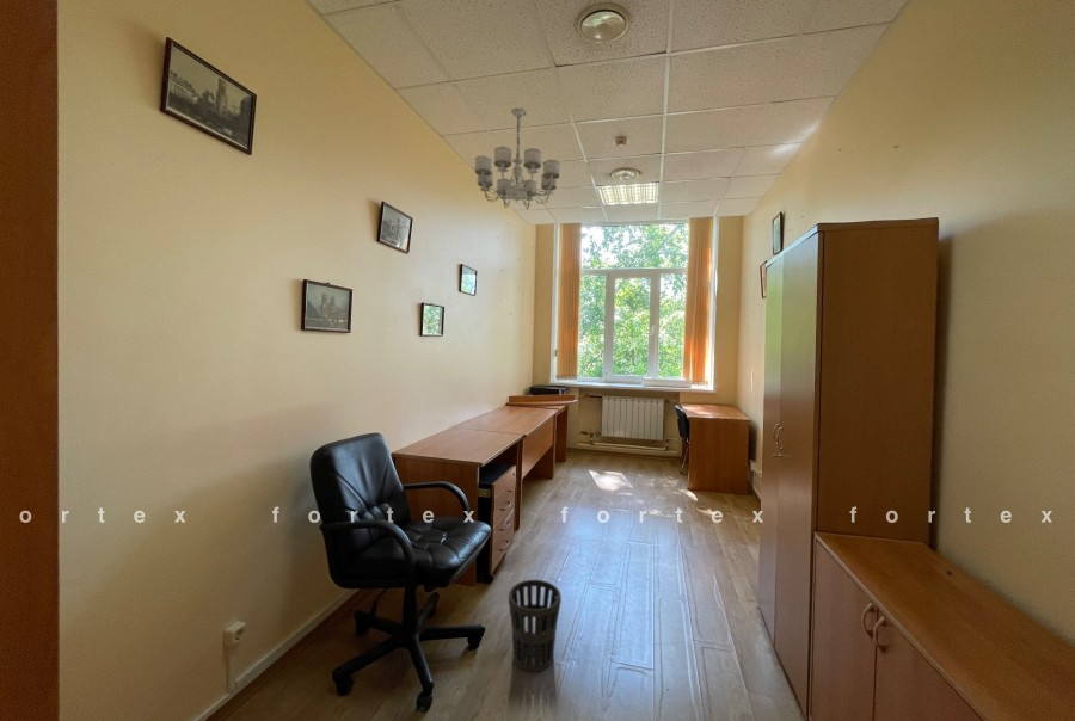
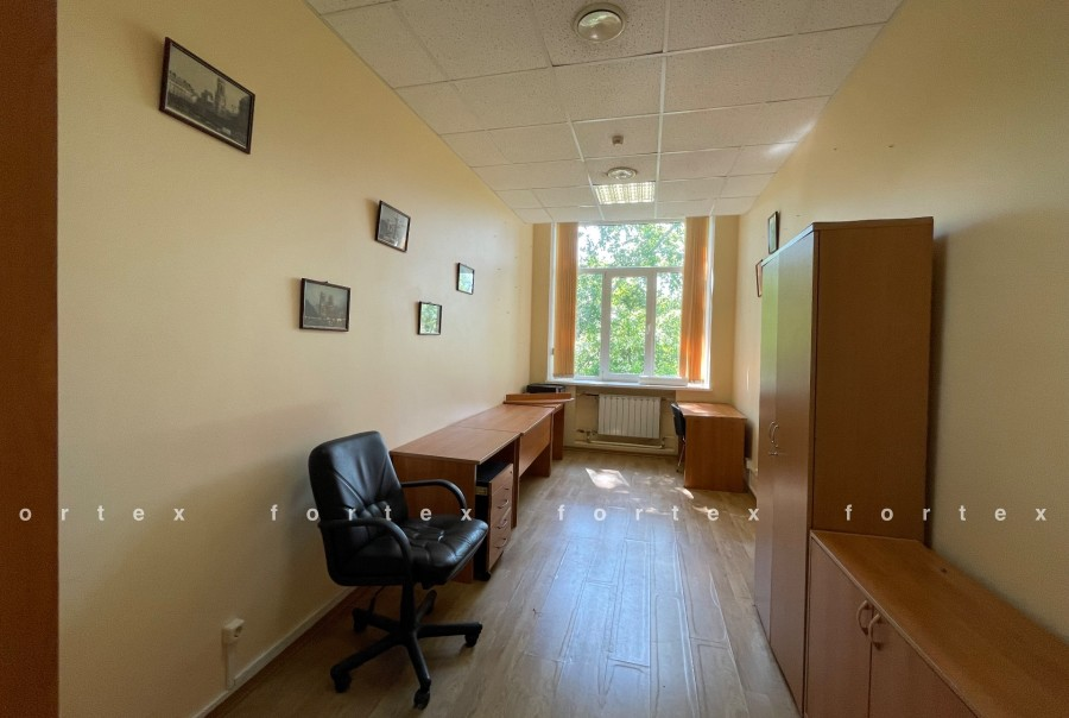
- chandelier (517, 158)
- wastebasket (535, 624)
